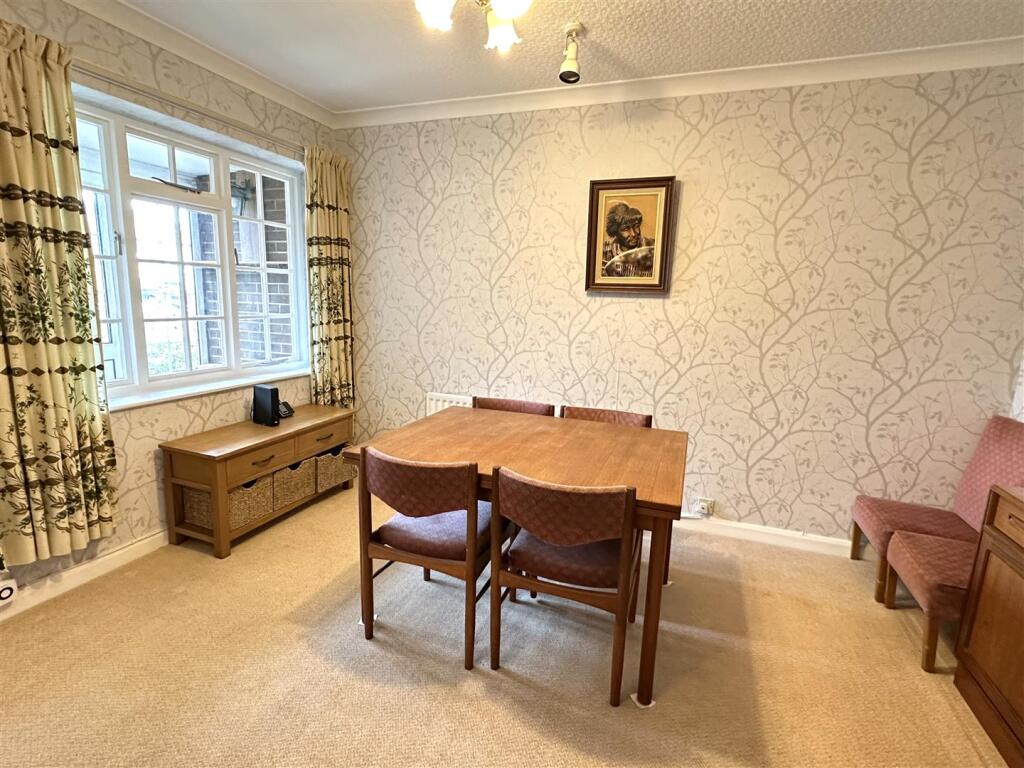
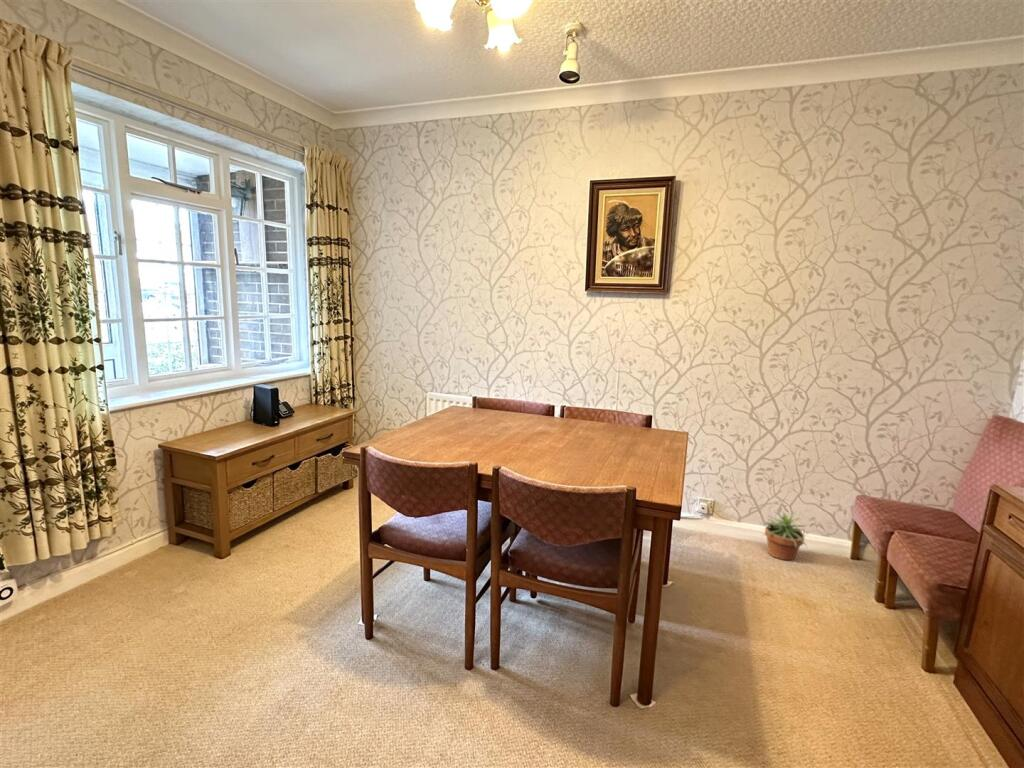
+ potted plant (785, 534)
